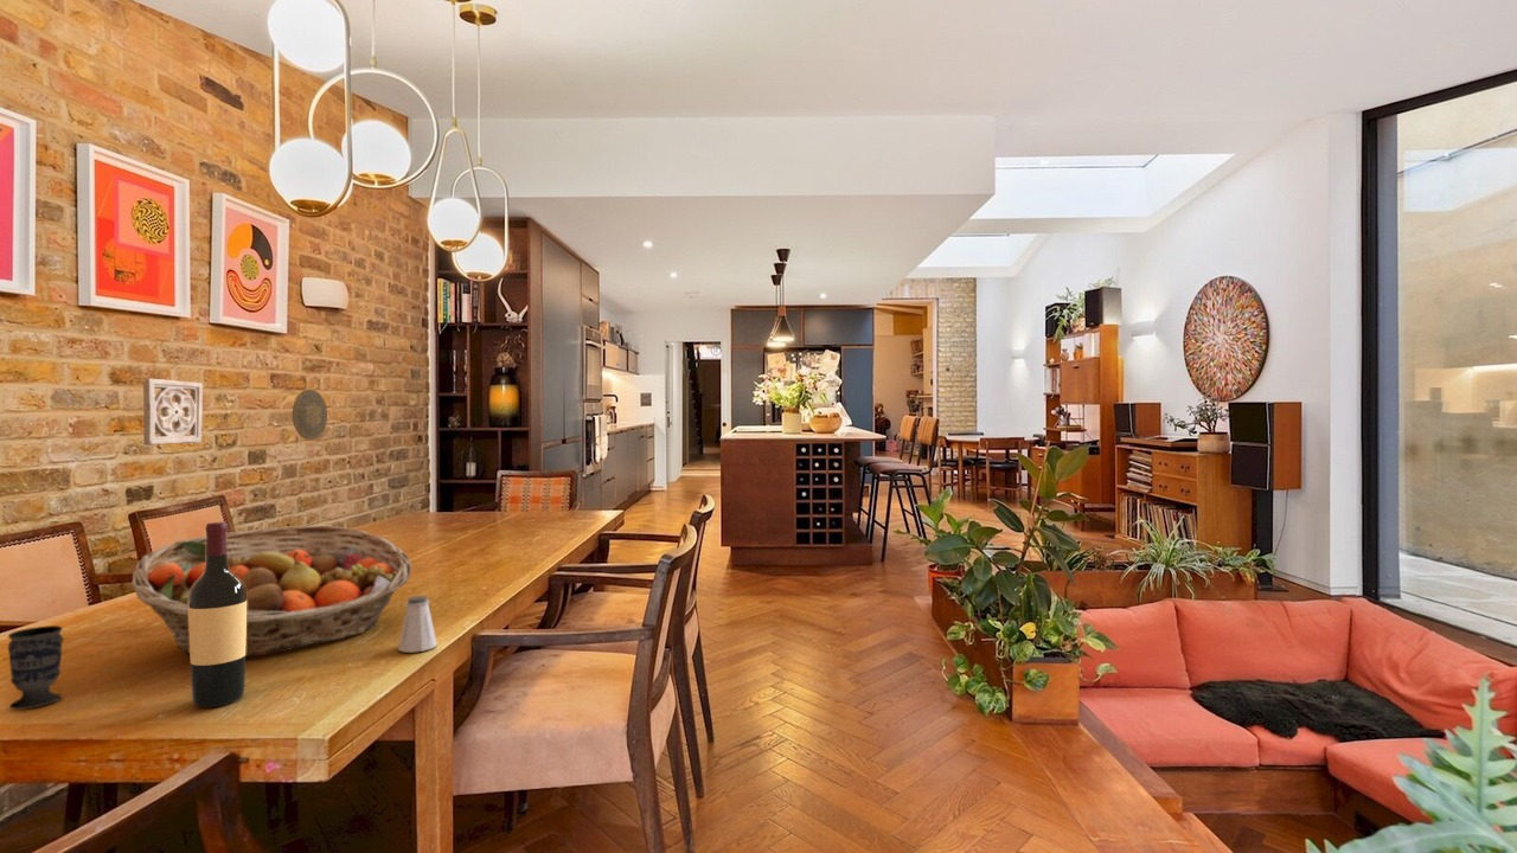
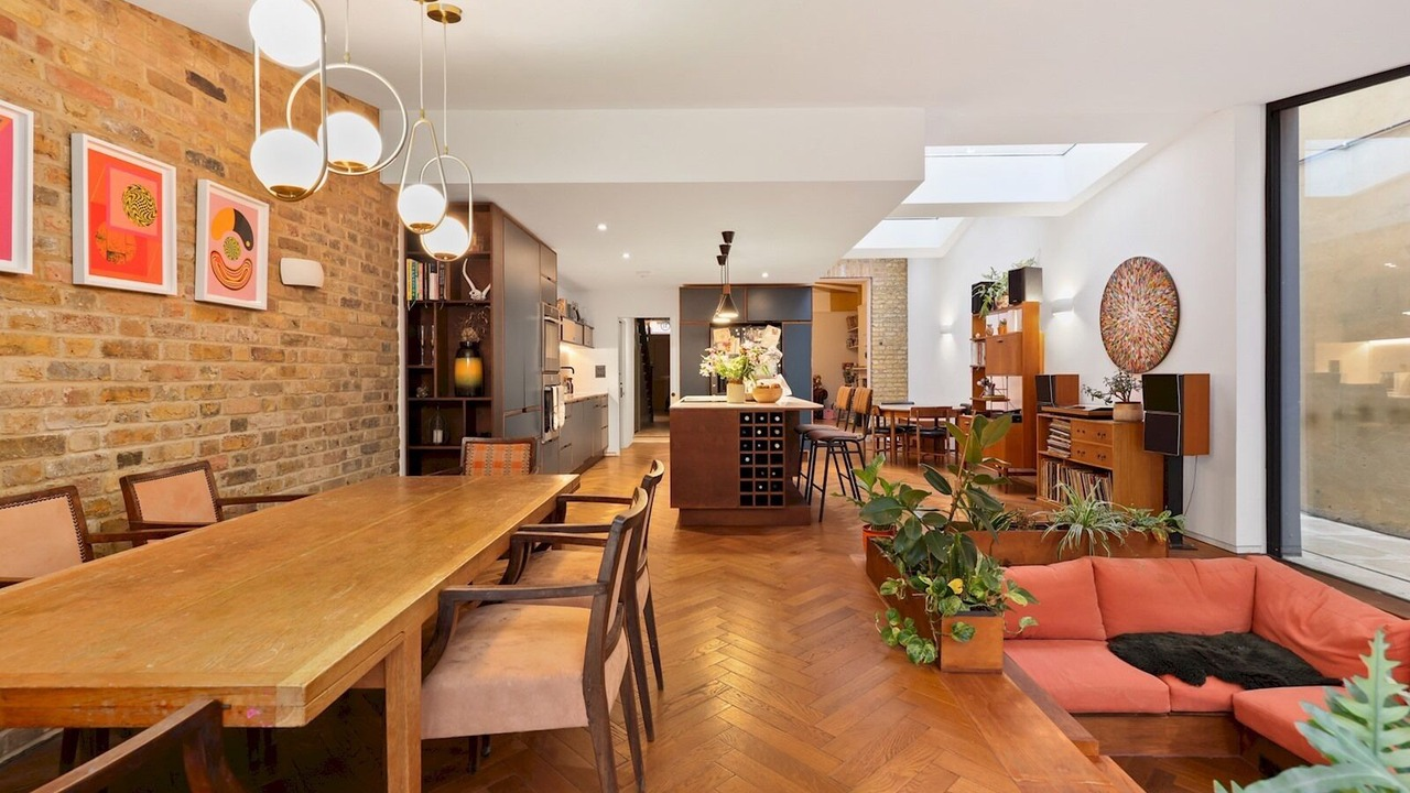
- wine bottle (218, 611)
- fruit basket (283, 584)
- saltshaker (417, 622)
- wall ornament (173, 412)
- decorative plate (312, 415)
- cup (36, 666)
